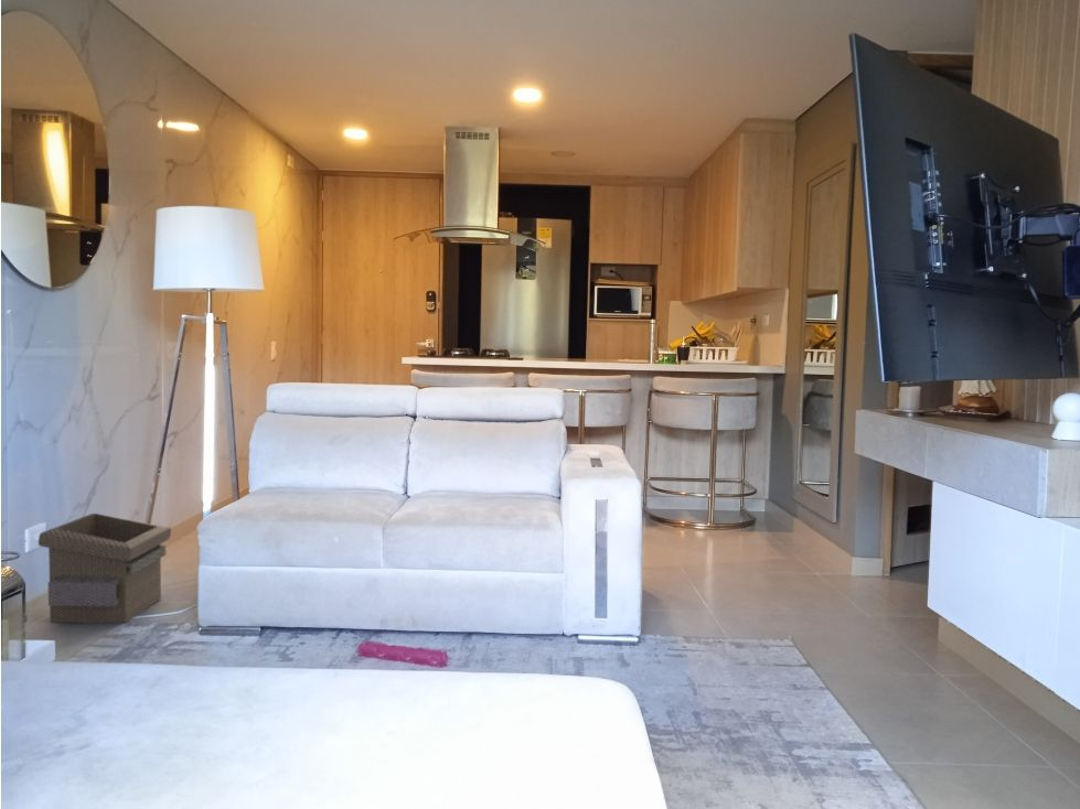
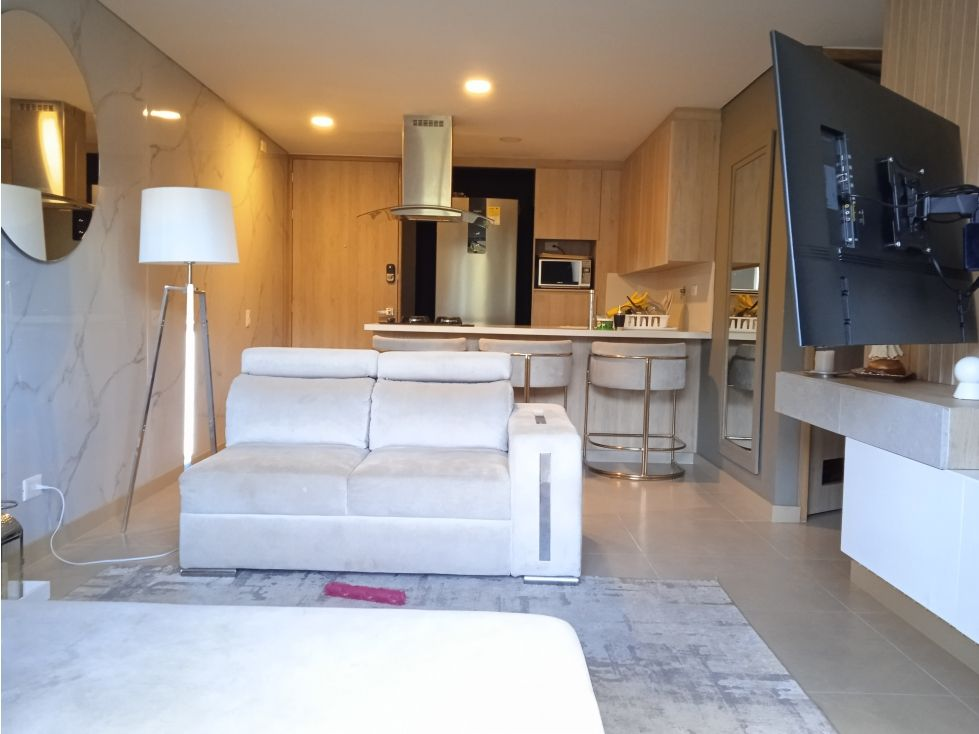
- storage basket (108, 565)
